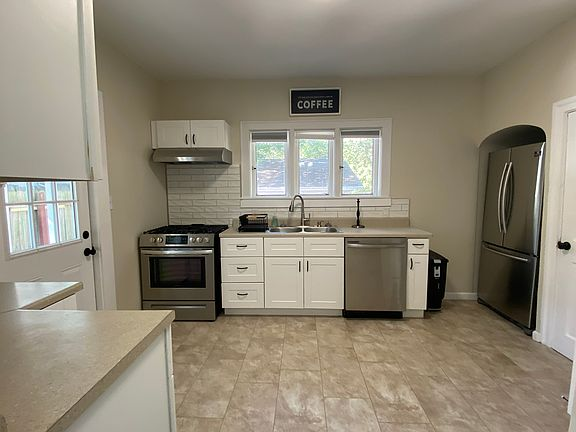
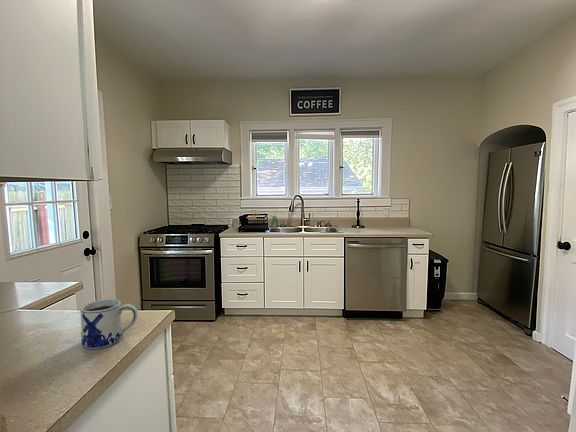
+ mug (107, 322)
